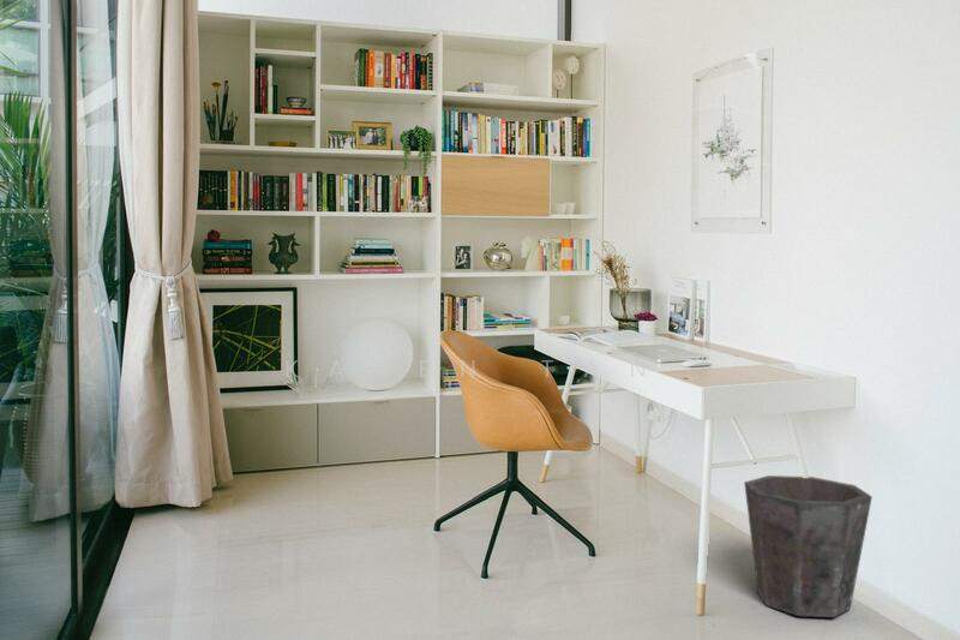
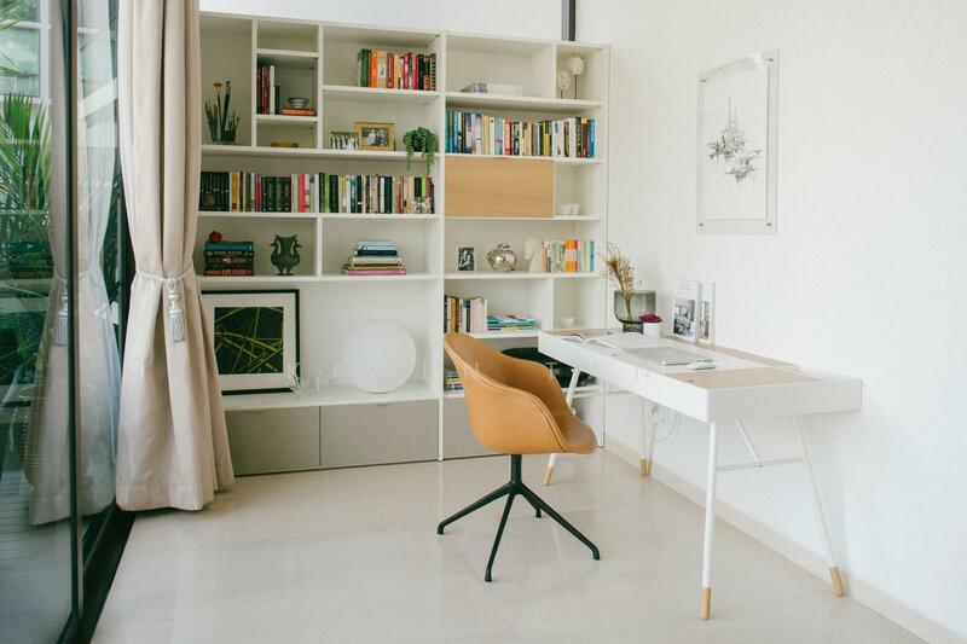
- waste bin (804, 544)
